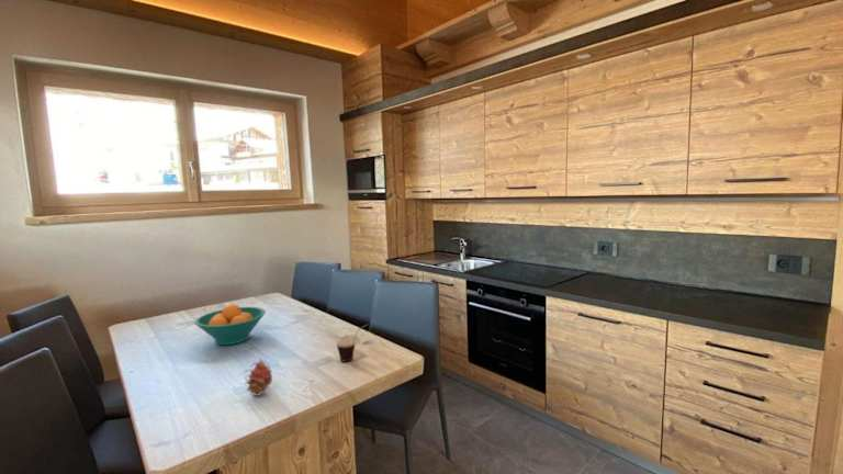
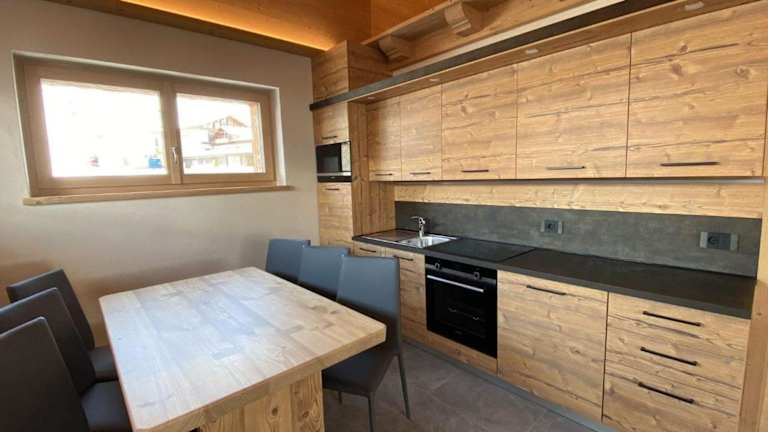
- fruit bowl (232, 321)
- fruit (258, 375)
- cup (352, 342)
